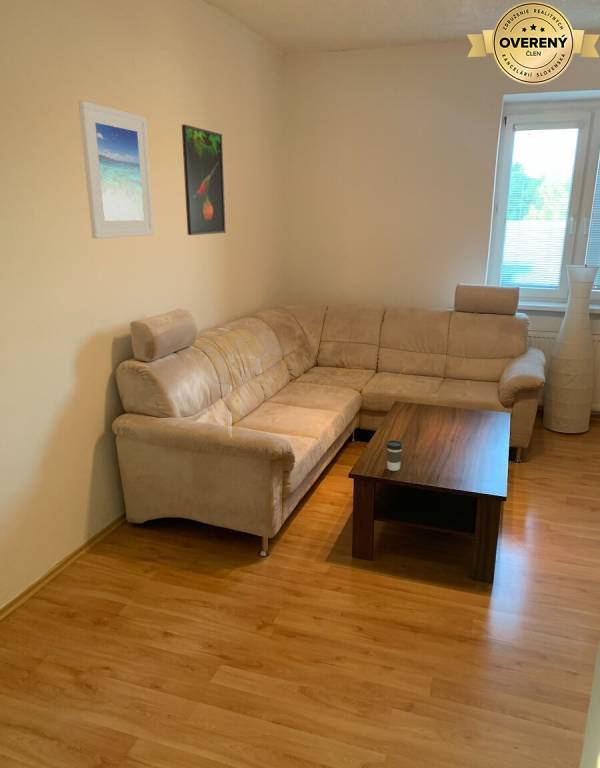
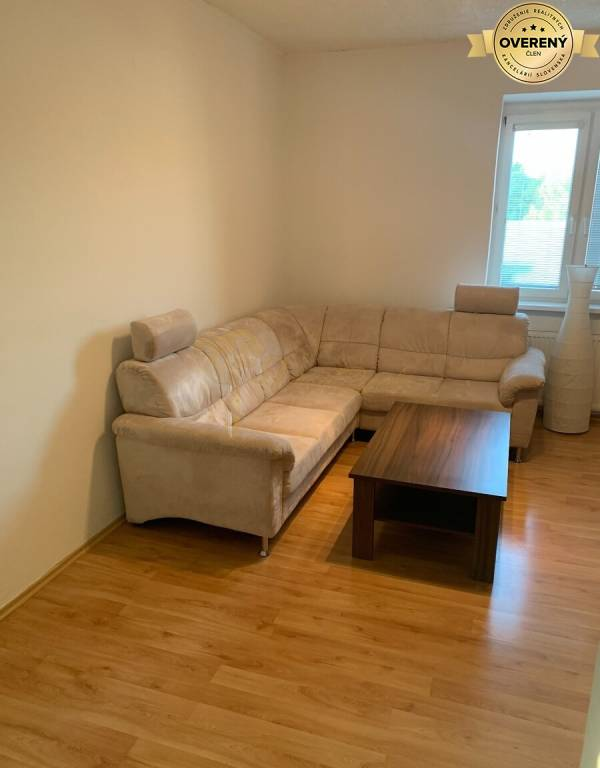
- coffee cup (394, 455)
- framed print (120, 174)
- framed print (205, 183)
